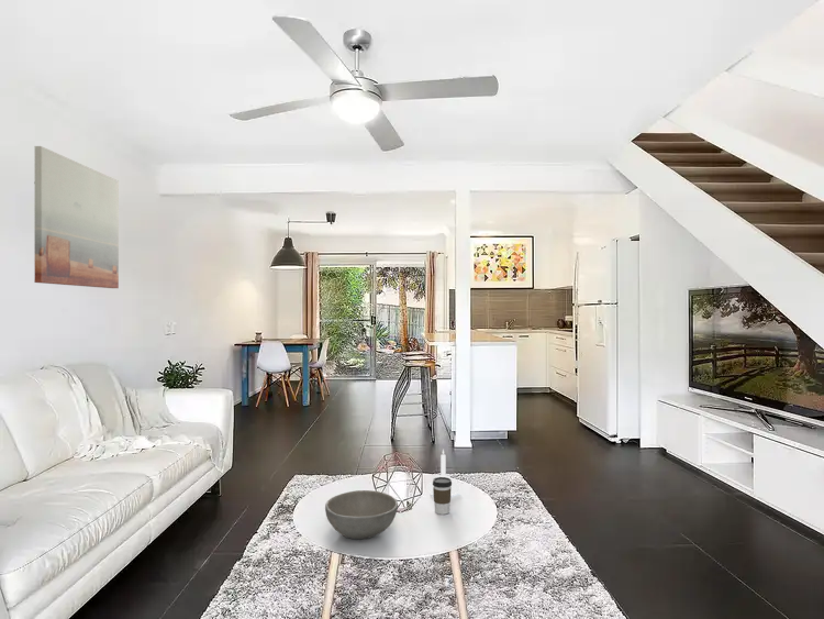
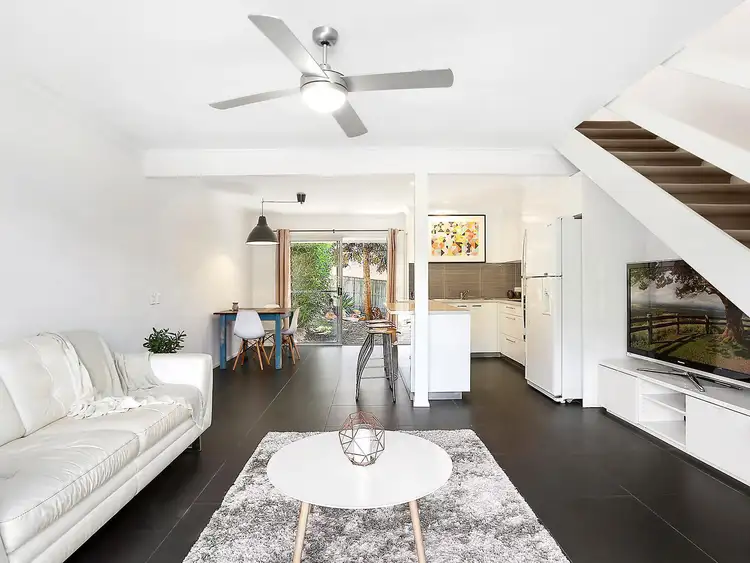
- candle holder (443, 469)
- coffee cup (442, 495)
- bowl (361, 518)
- wall art (80, 225)
